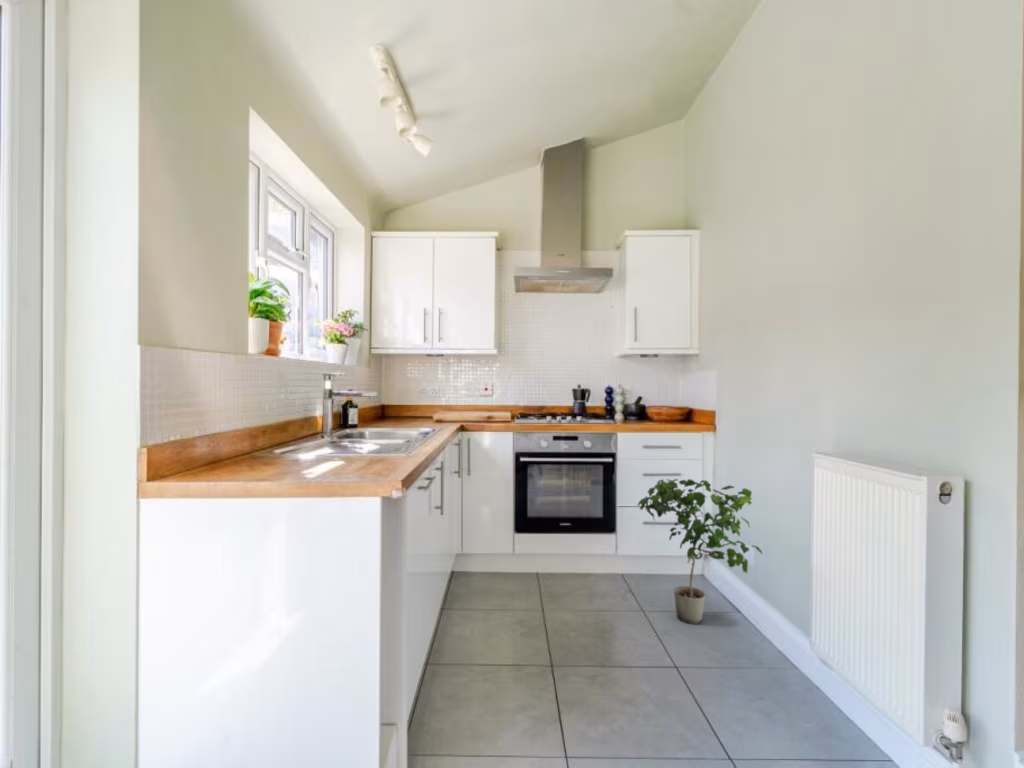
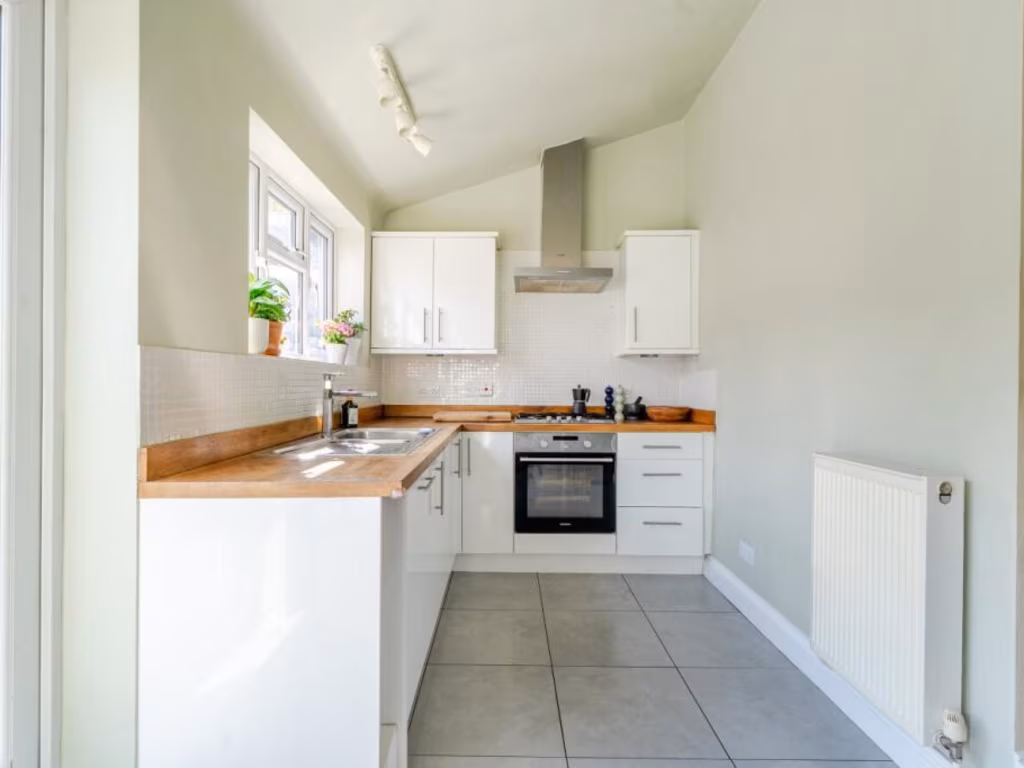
- potted plant (690, 547)
